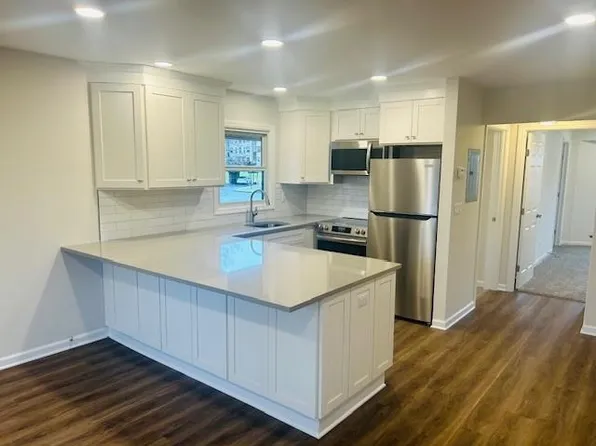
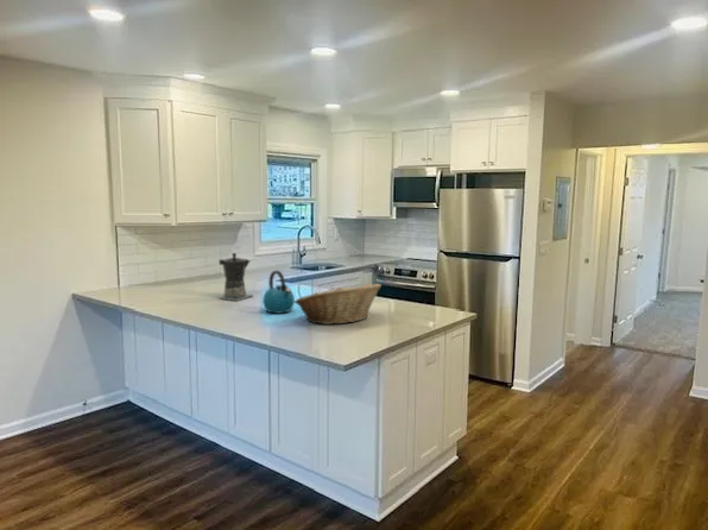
+ coffee maker (234, 275)
+ fruit basket (339, 299)
+ kettle (279, 291)
